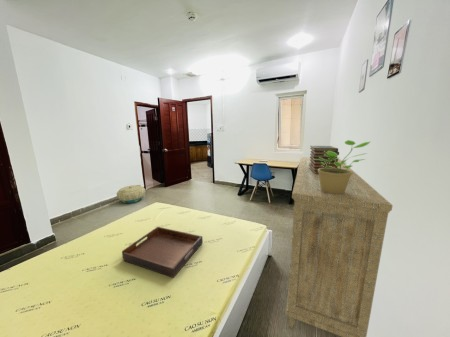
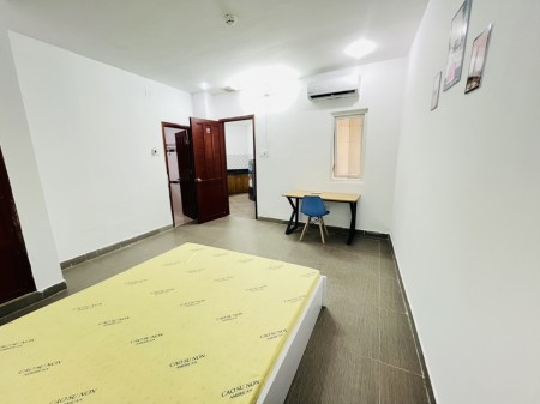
- basket (131, 193)
- potted plant (336, 165)
- serving tray (164, 247)
- dresser (319, 219)
- book stack (322, 159)
